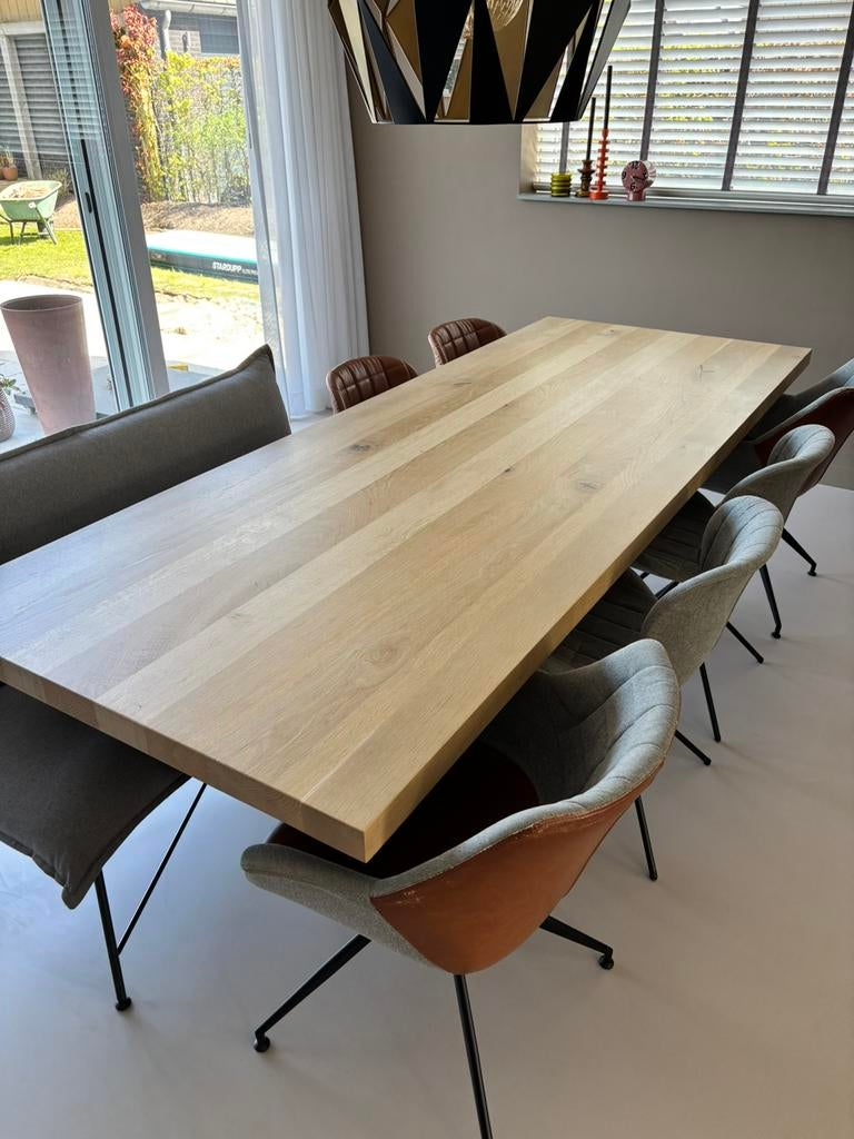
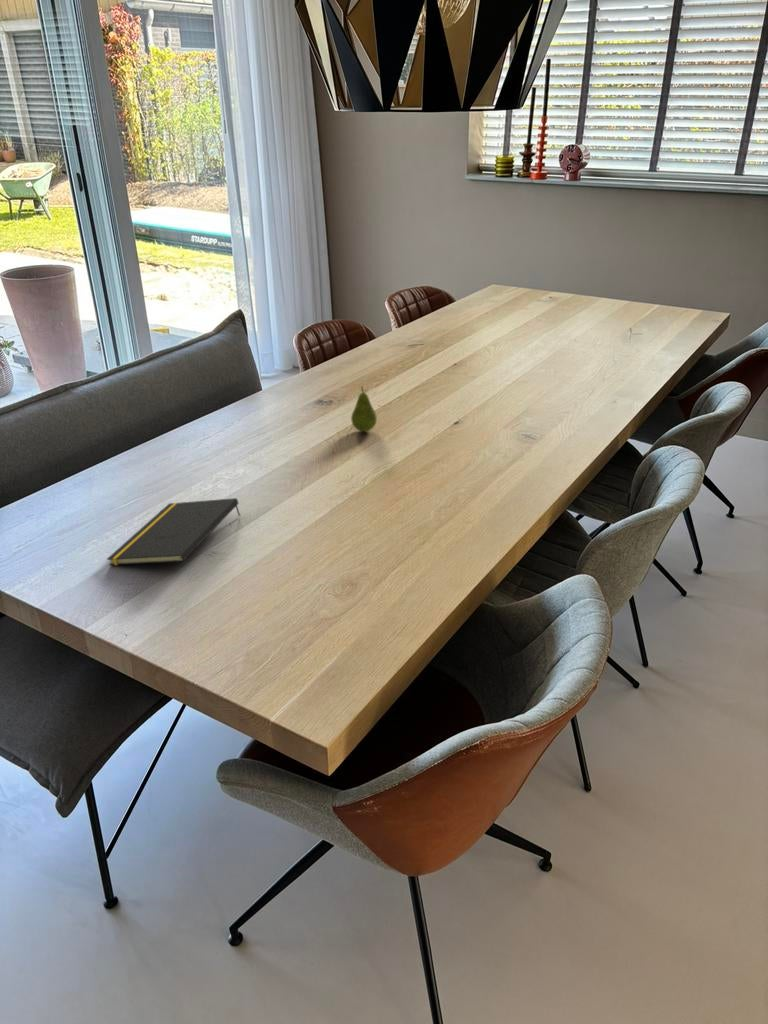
+ notepad (175, 530)
+ fruit (363, 409)
